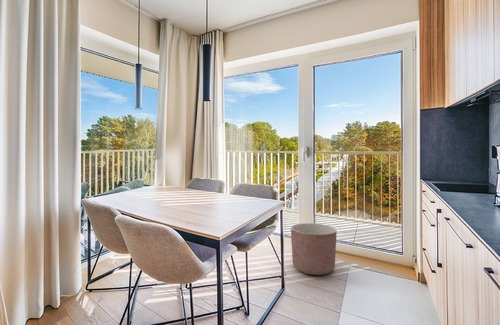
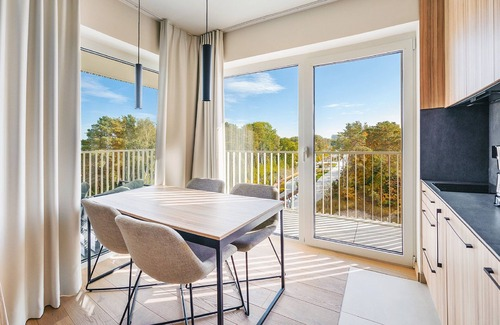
- planter (313, 248)
